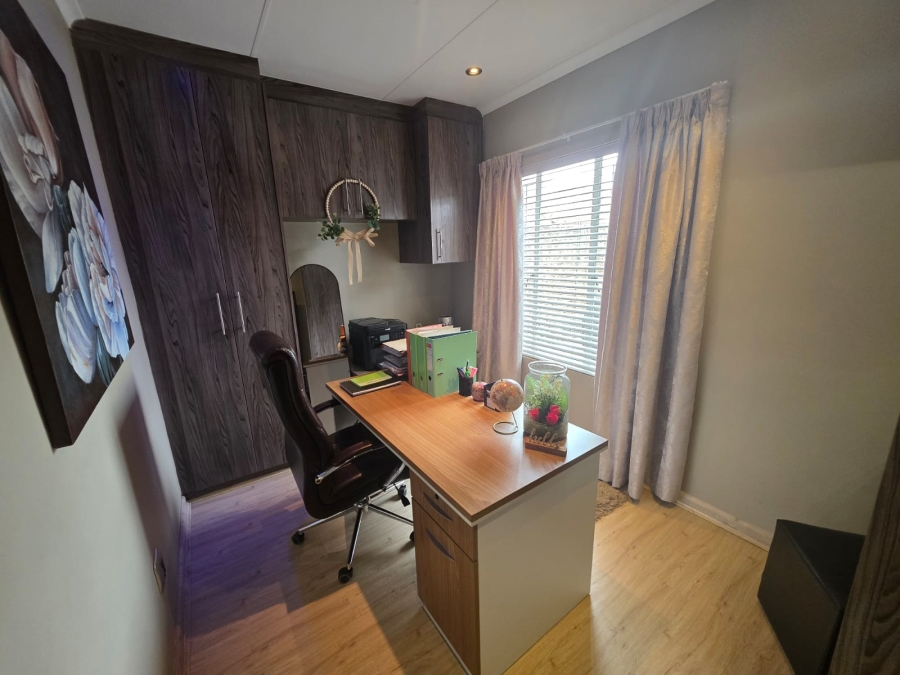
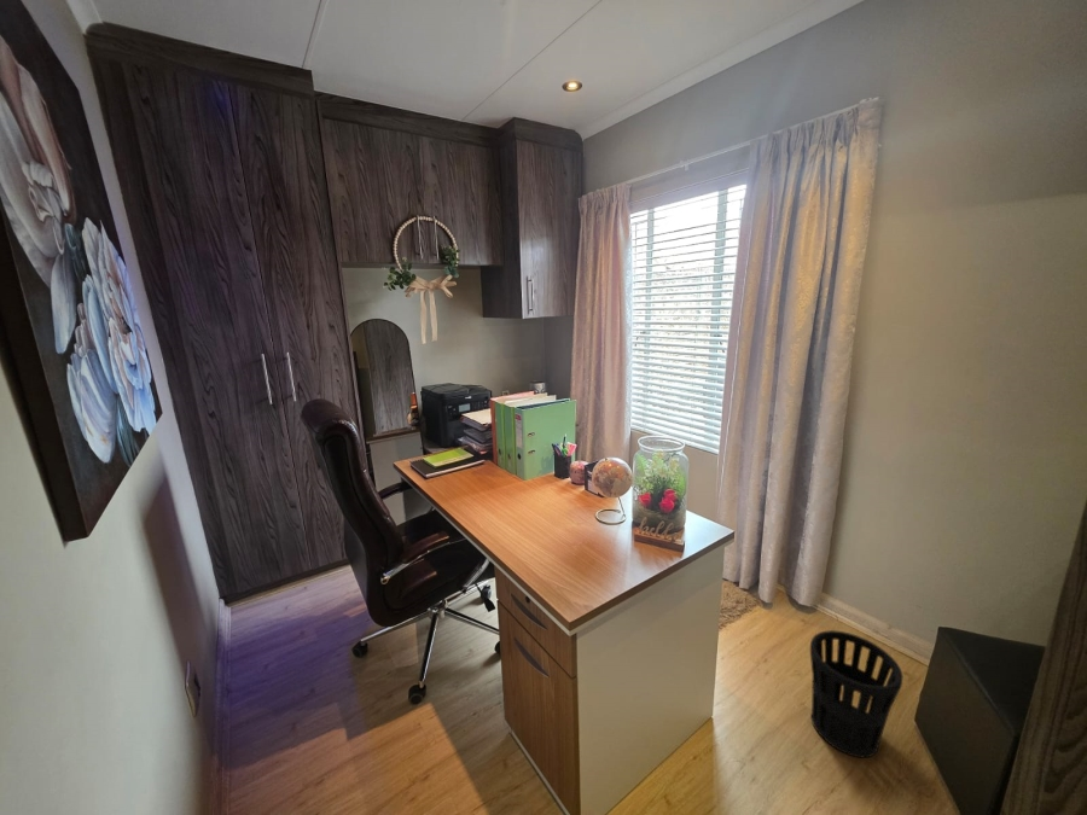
+ wastebasket (848, 693)
